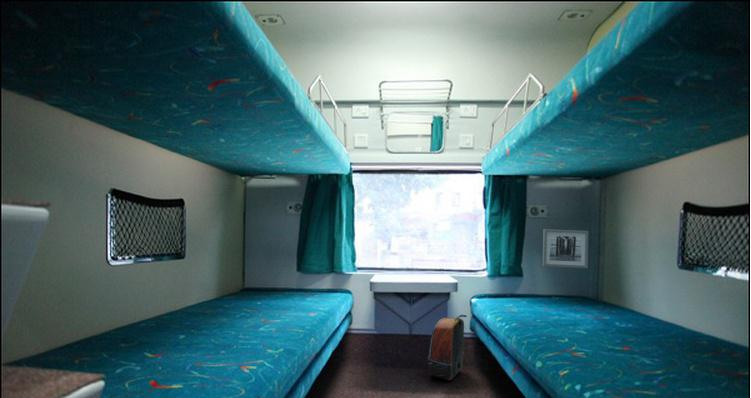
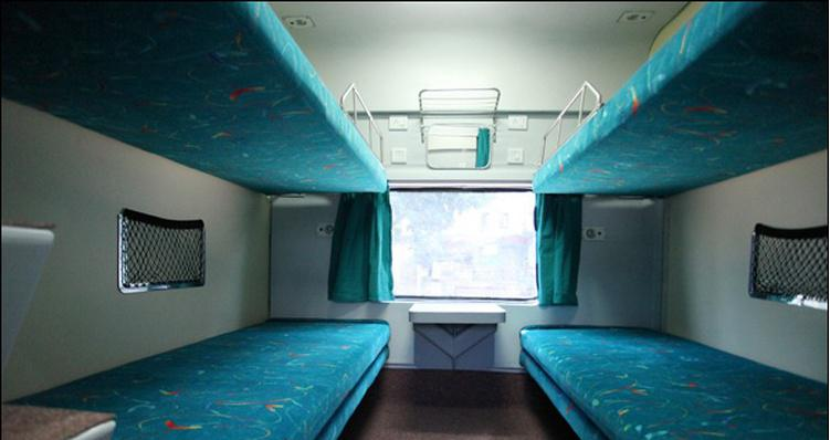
- wall art (565, 248)
- backpack (448, 343)
